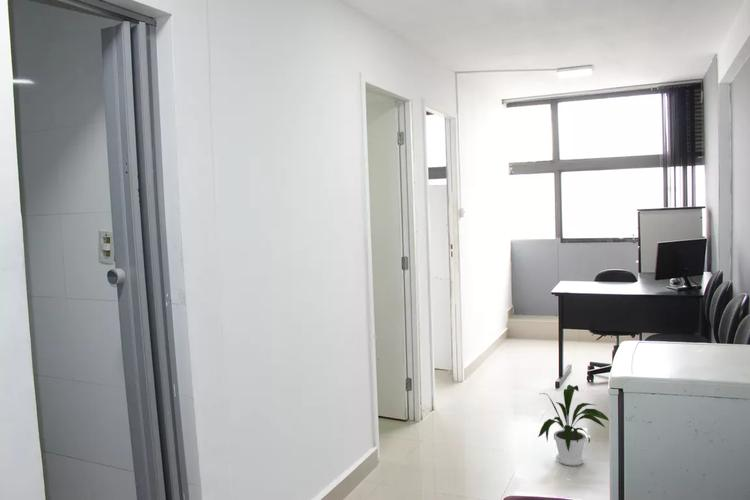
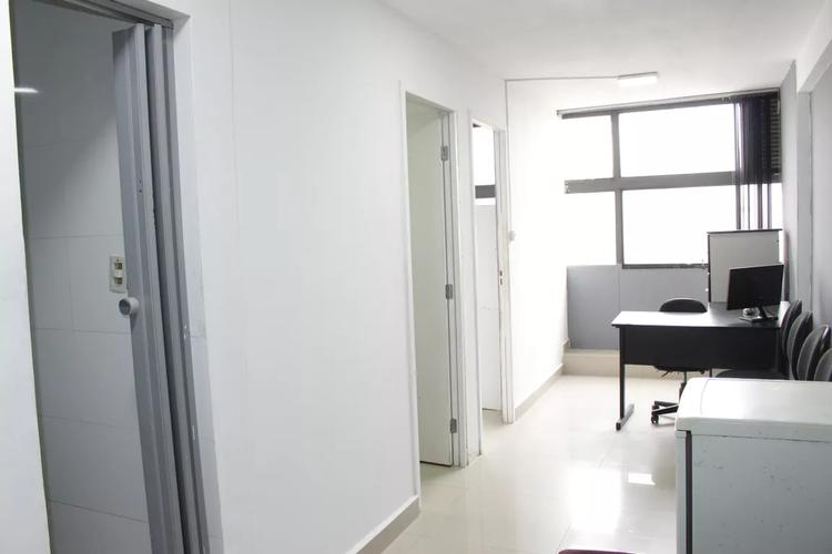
- house plant (572, 422)
